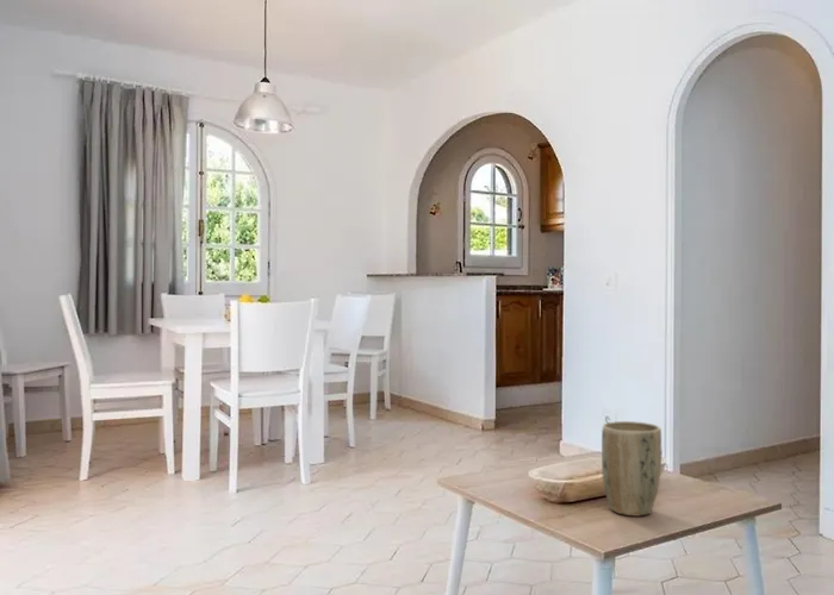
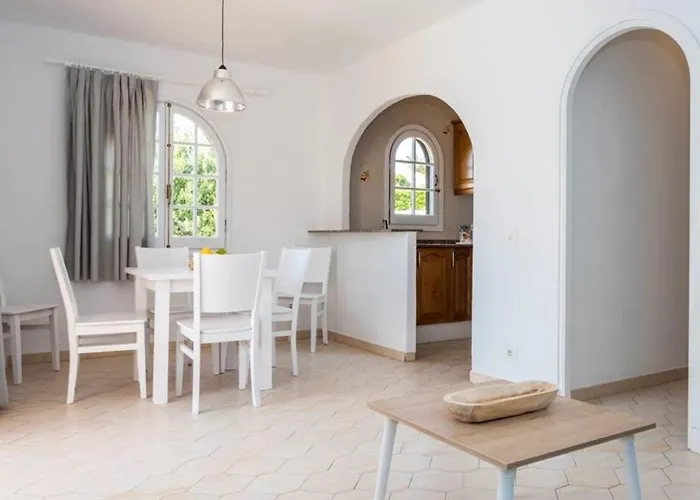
- plant pot (630, 468)
